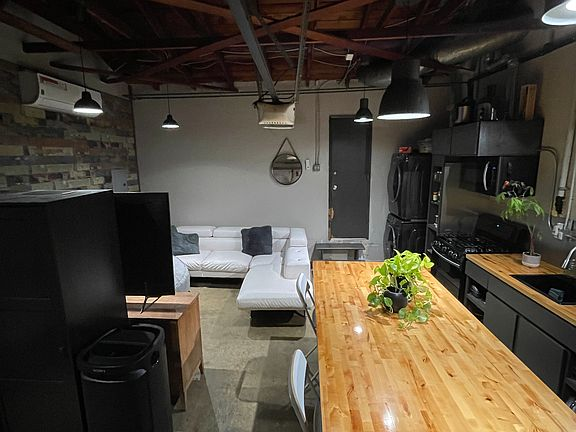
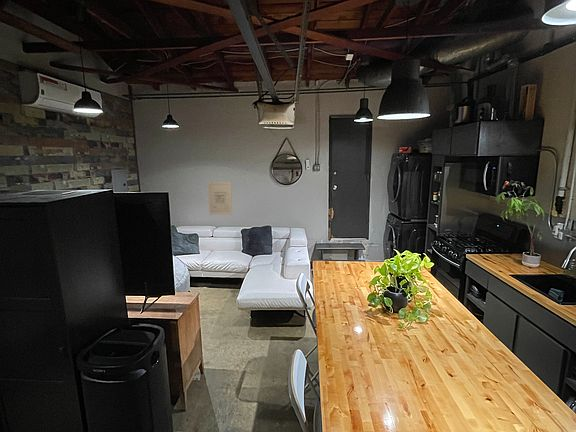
+ wall art (220, 198)
